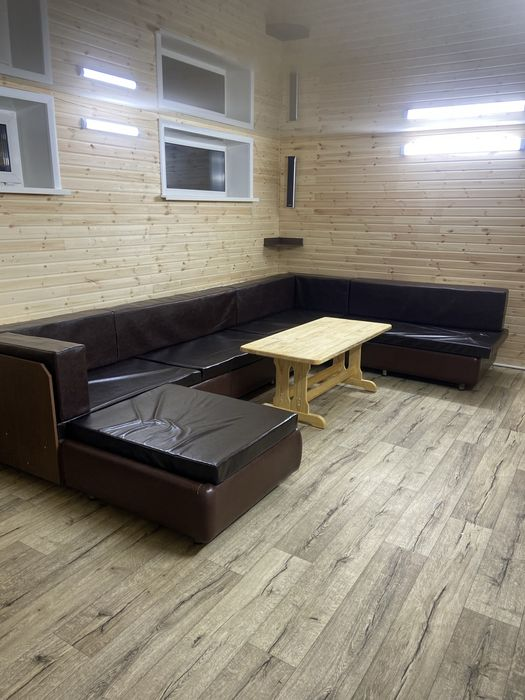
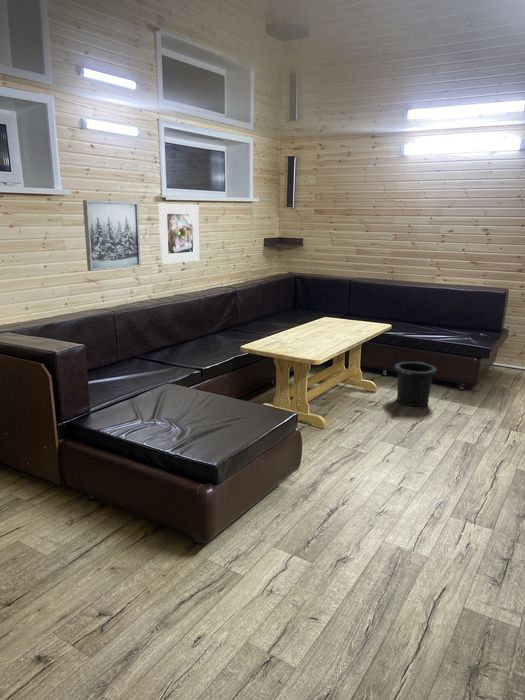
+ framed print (180, 233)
+ trash can (414, 384)
+ wall art (113, 235)
